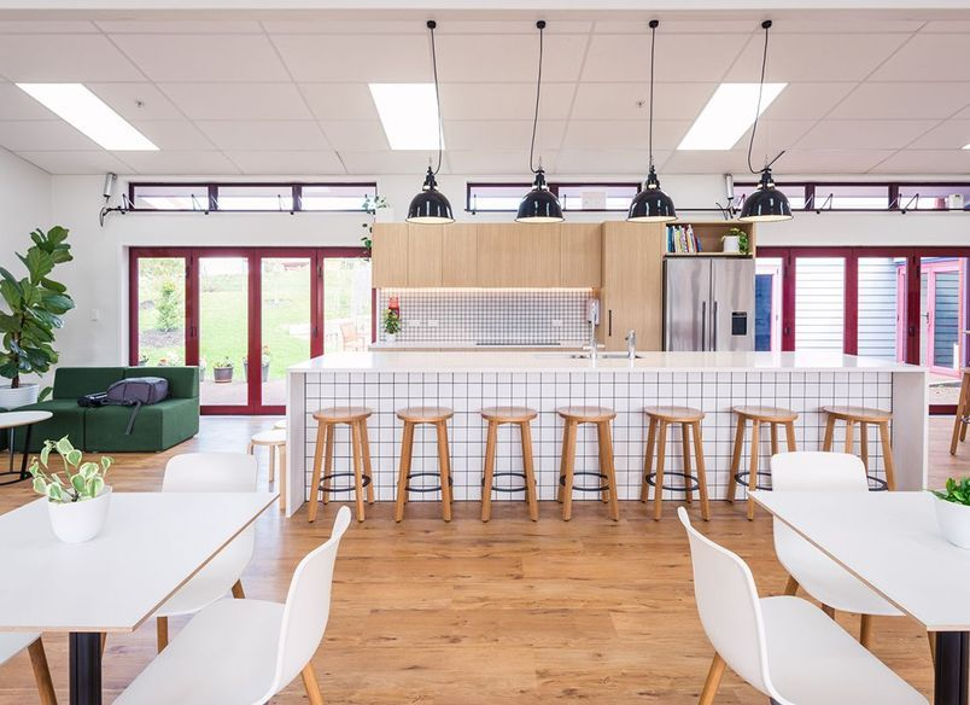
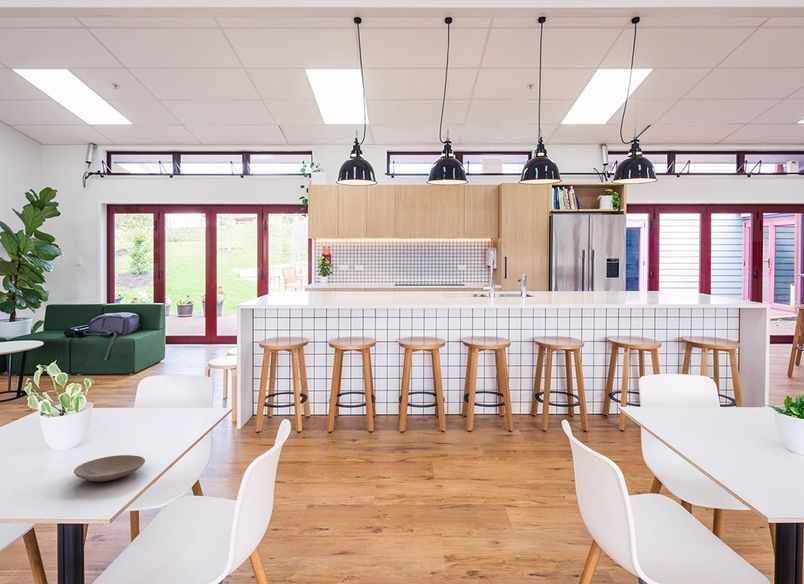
+ plate (110, 469)
